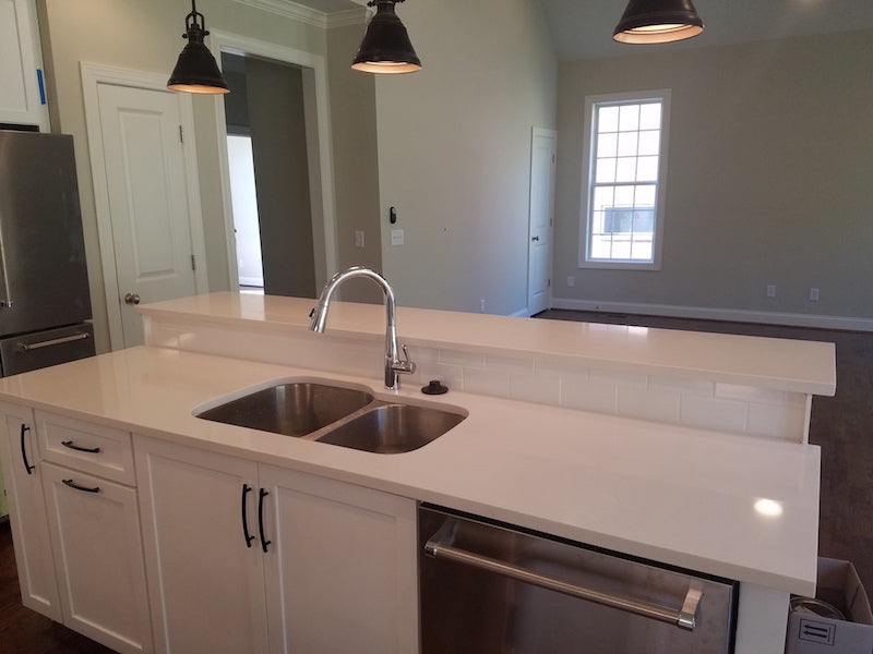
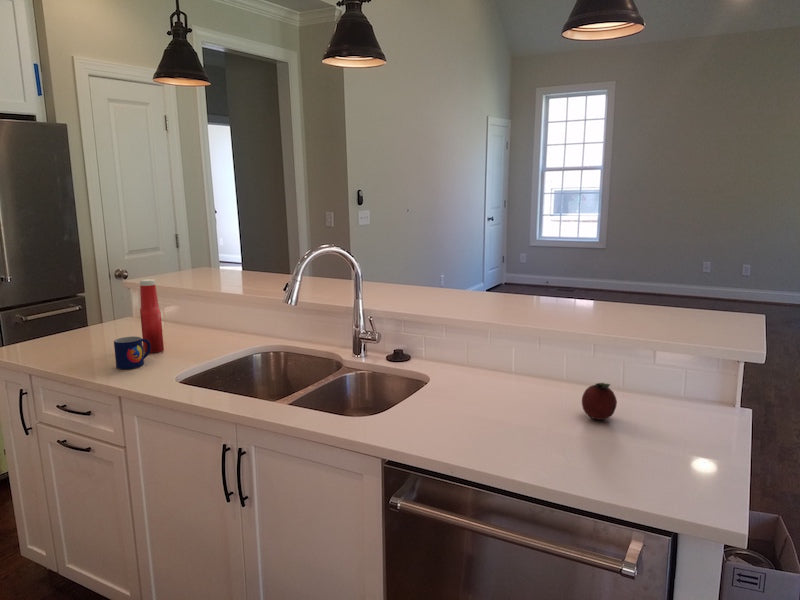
+ fruit (599, 399)
+ soap bottle (150, 314)
+ mug (134, 351)
